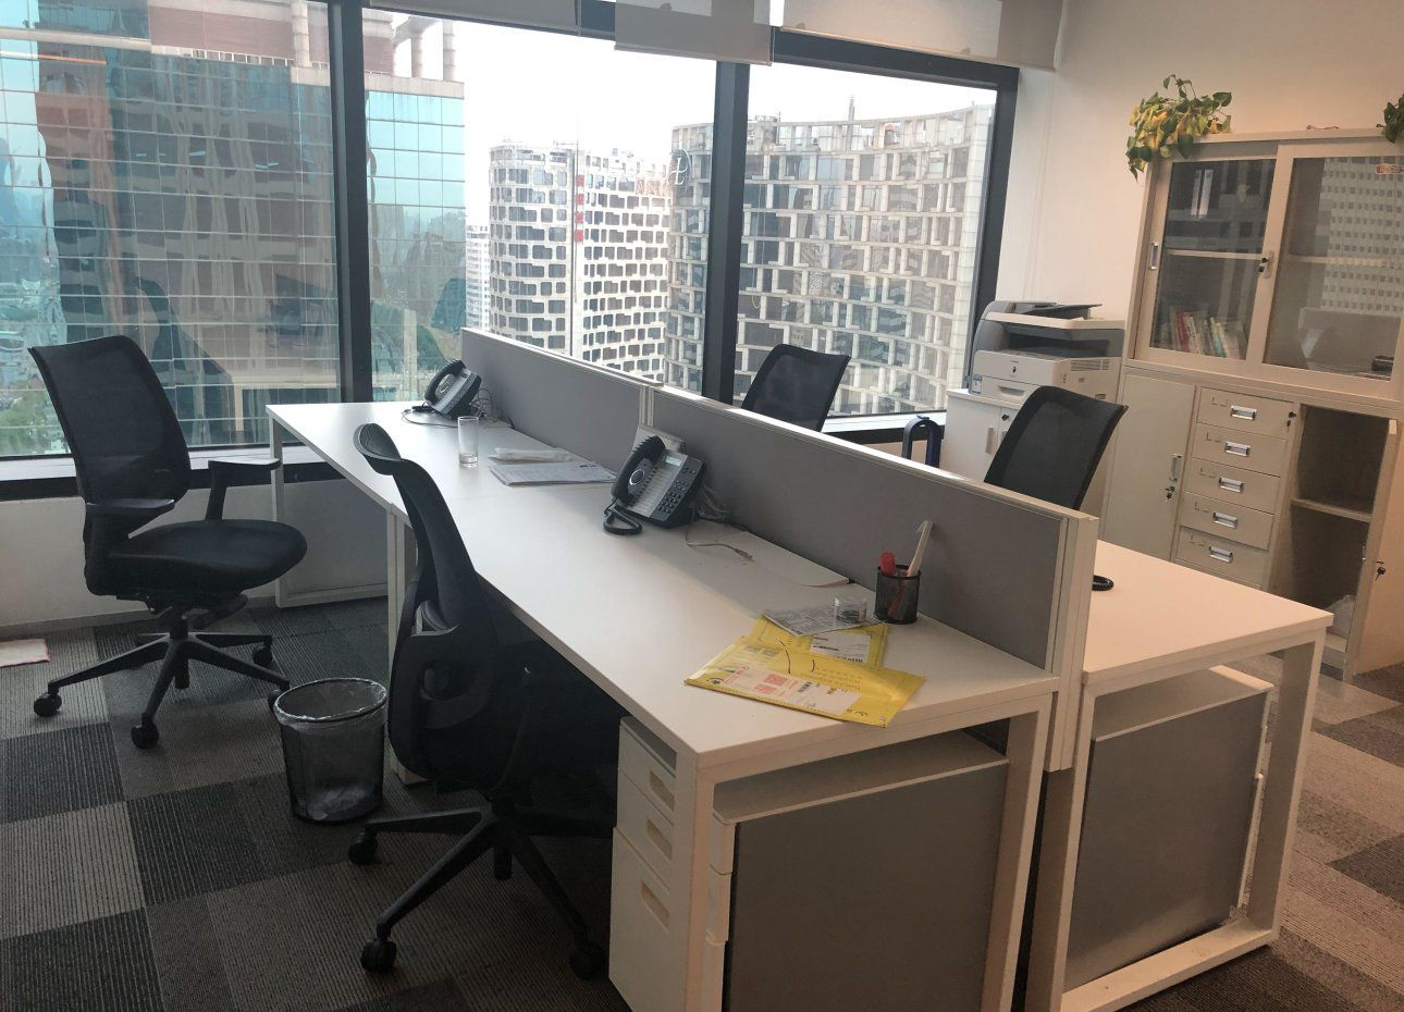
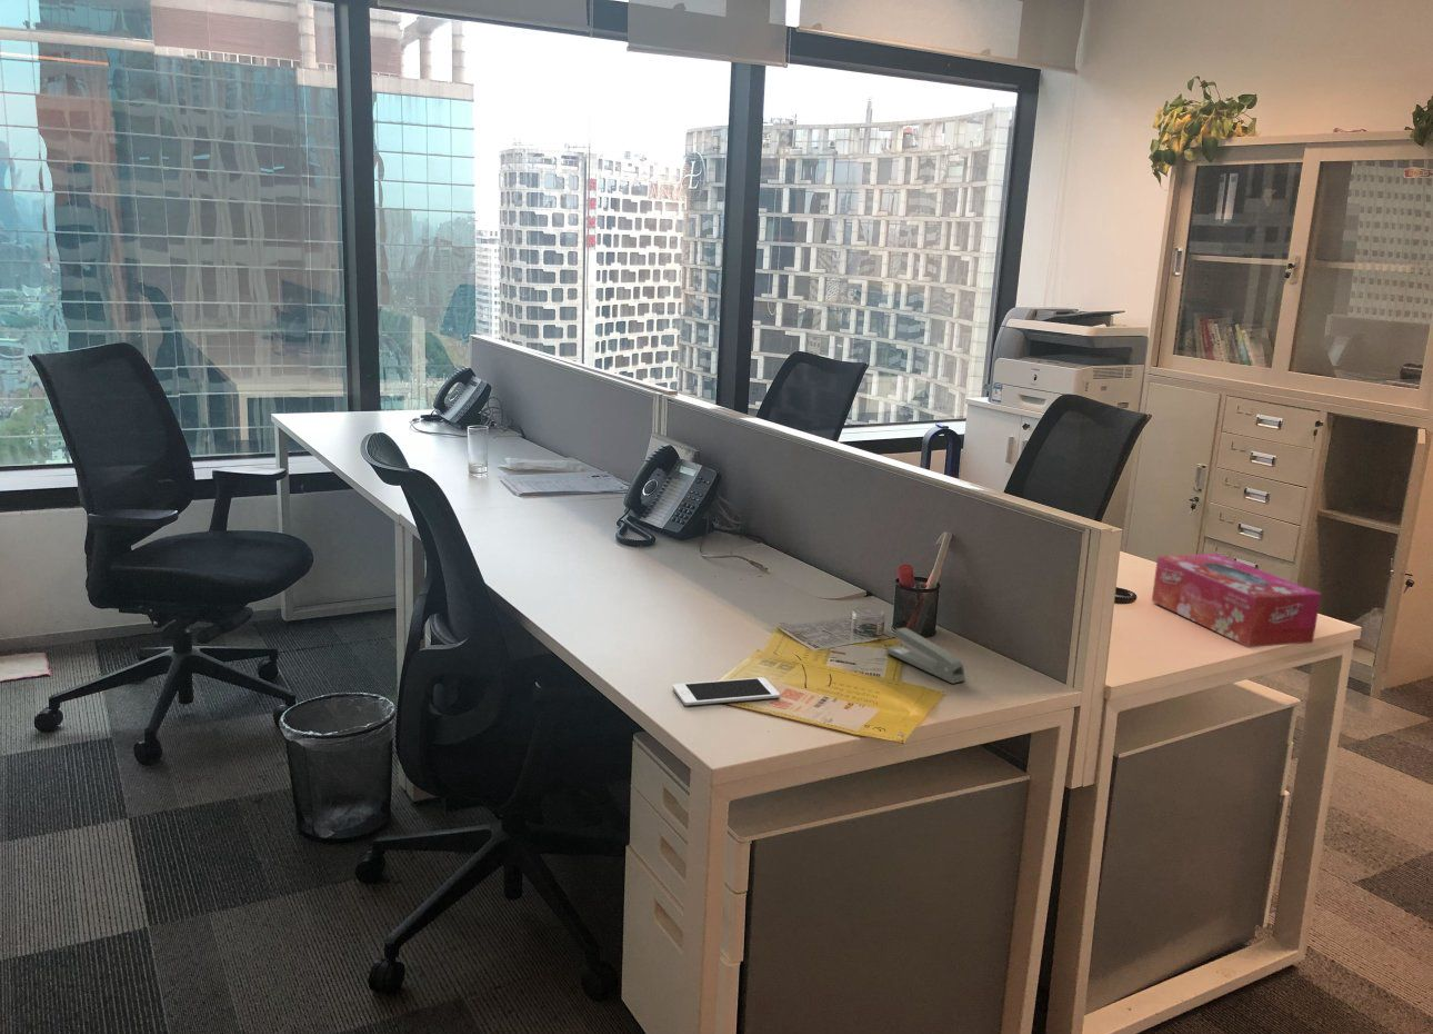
+ stapler (925, 652)
+ tissue box (1231, 597)
+ cell phone (725, 690)
